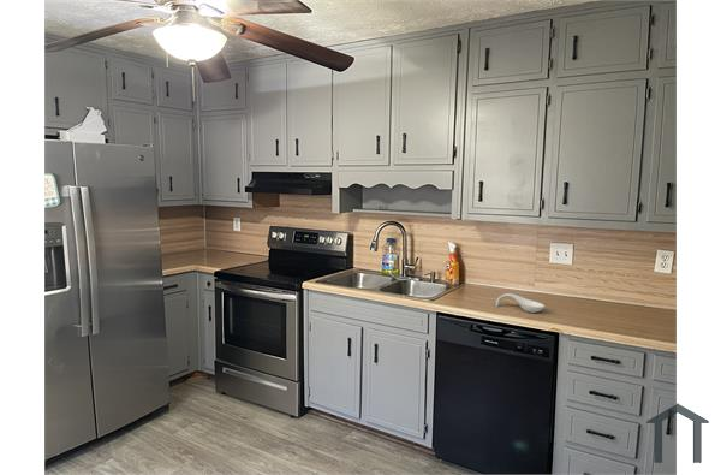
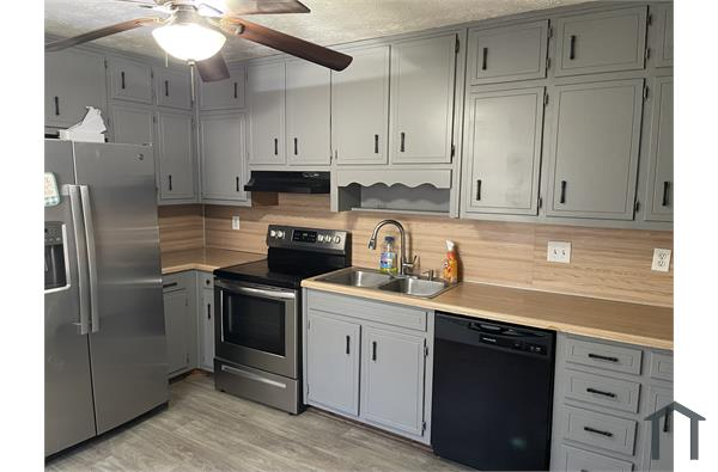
- spoon rest (519, 302)
